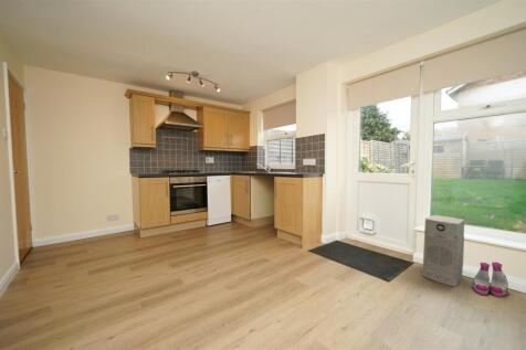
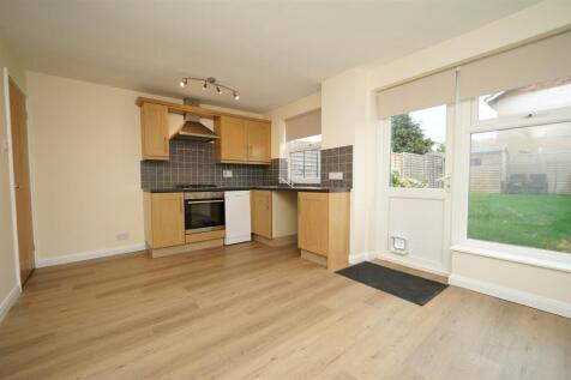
- air purifier (443, 247)
- boots (488, 276)
